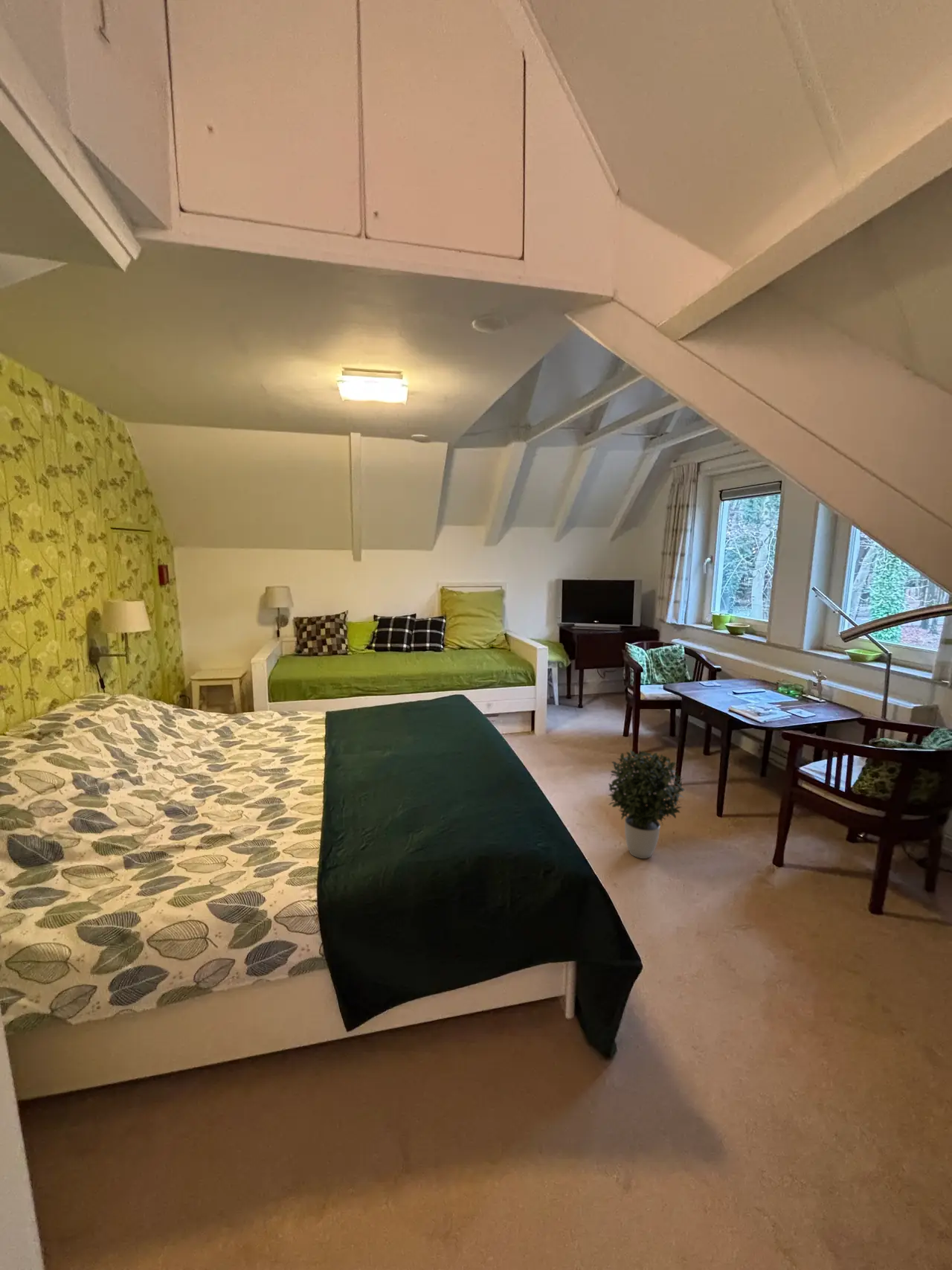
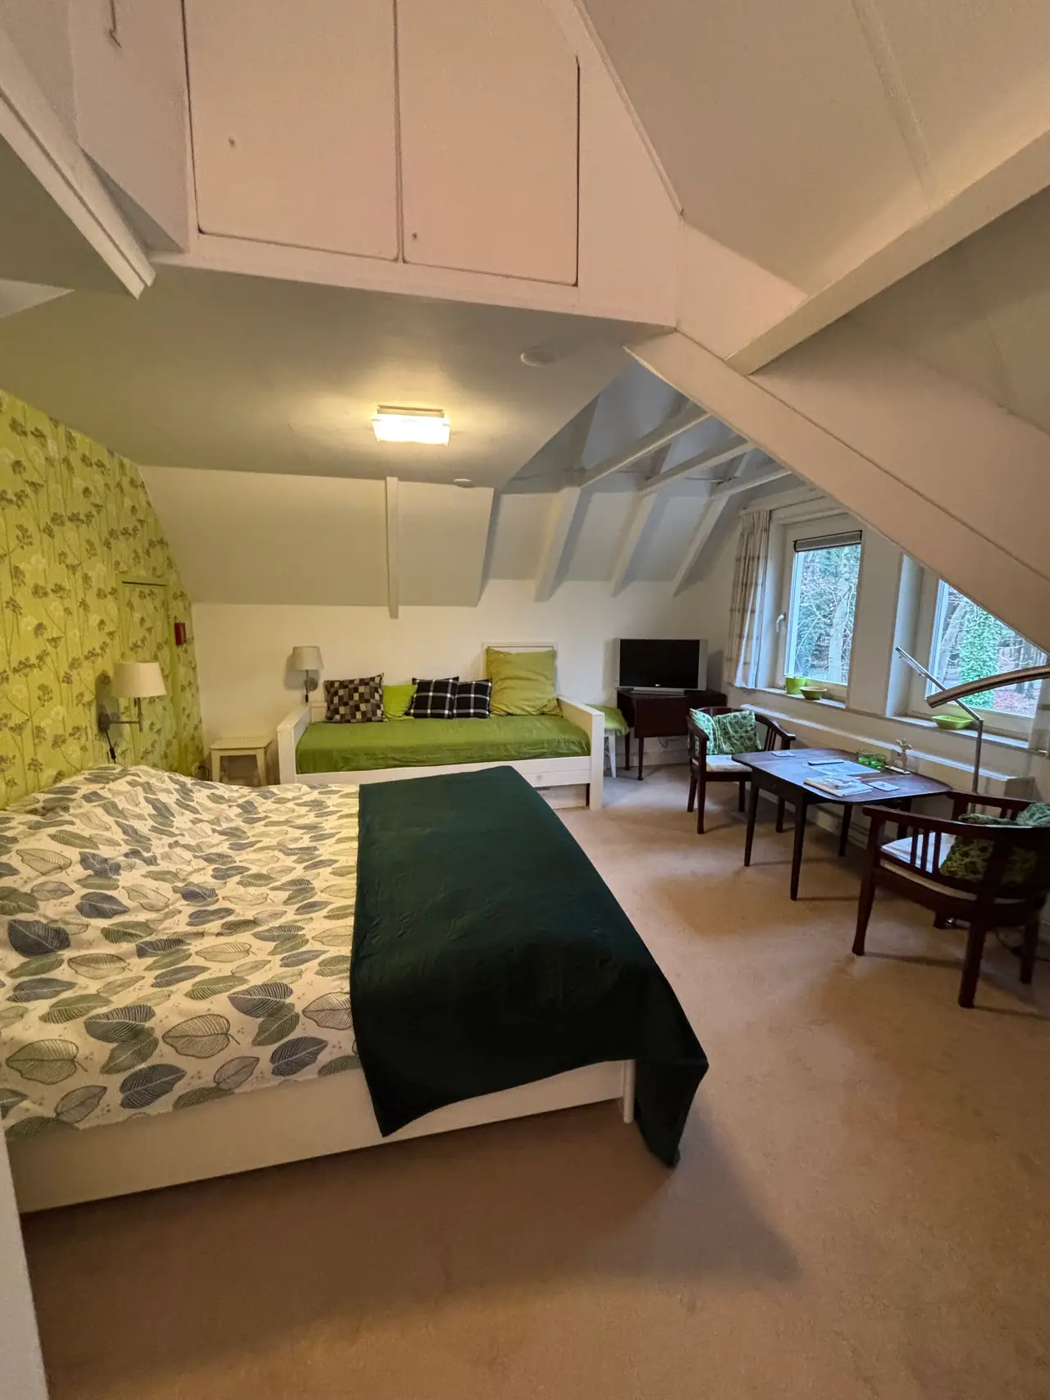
- potted plant (645, 804)
